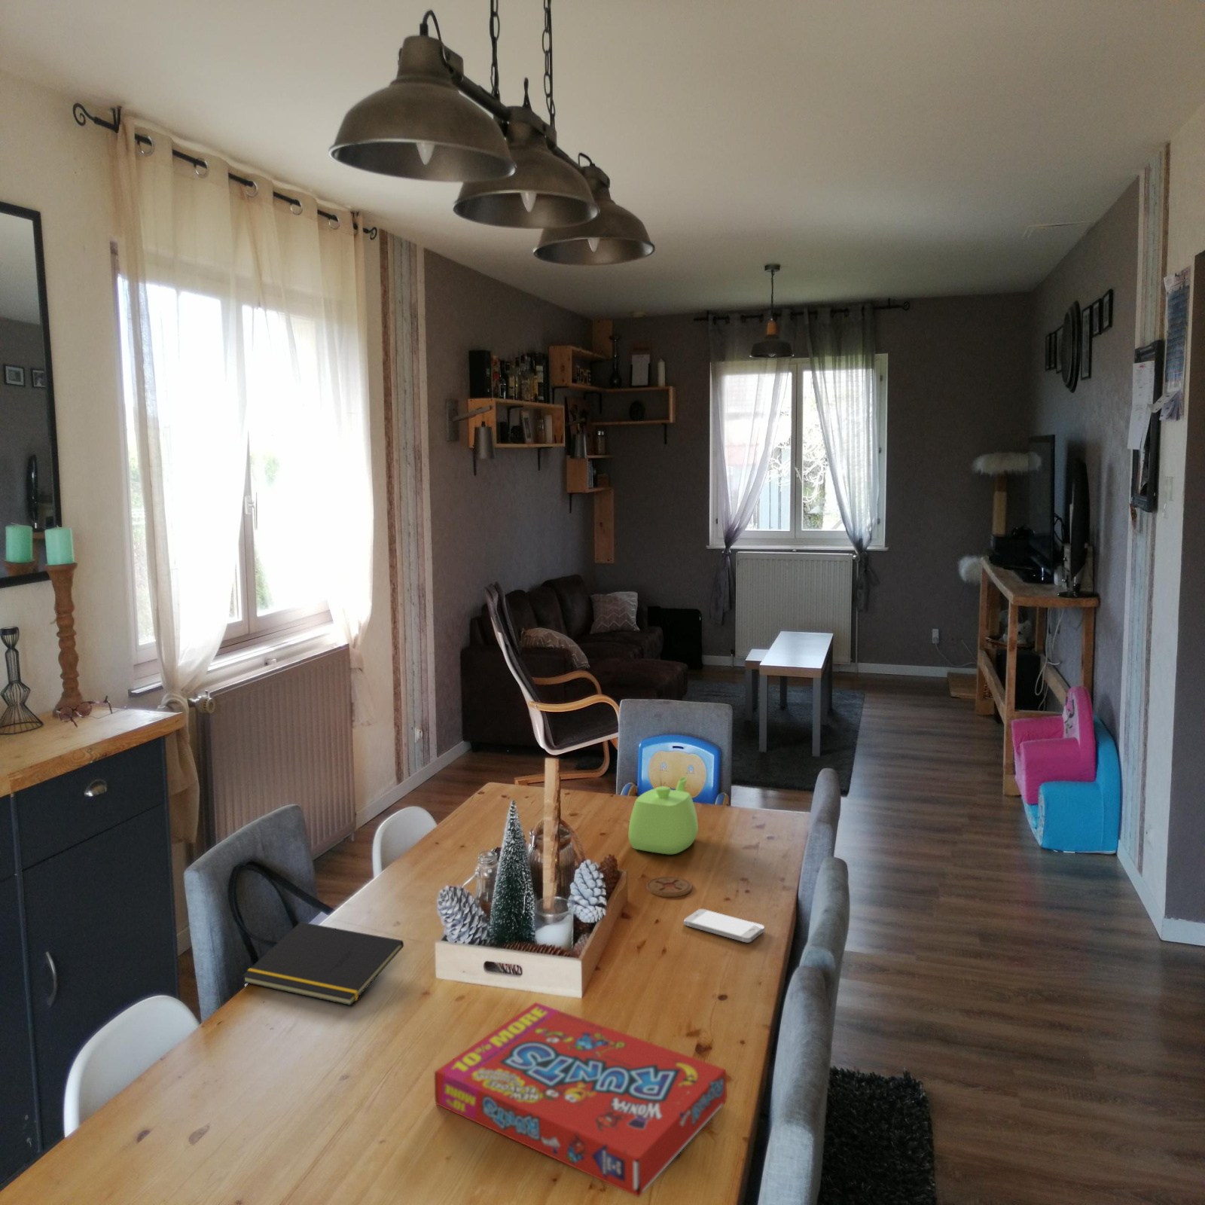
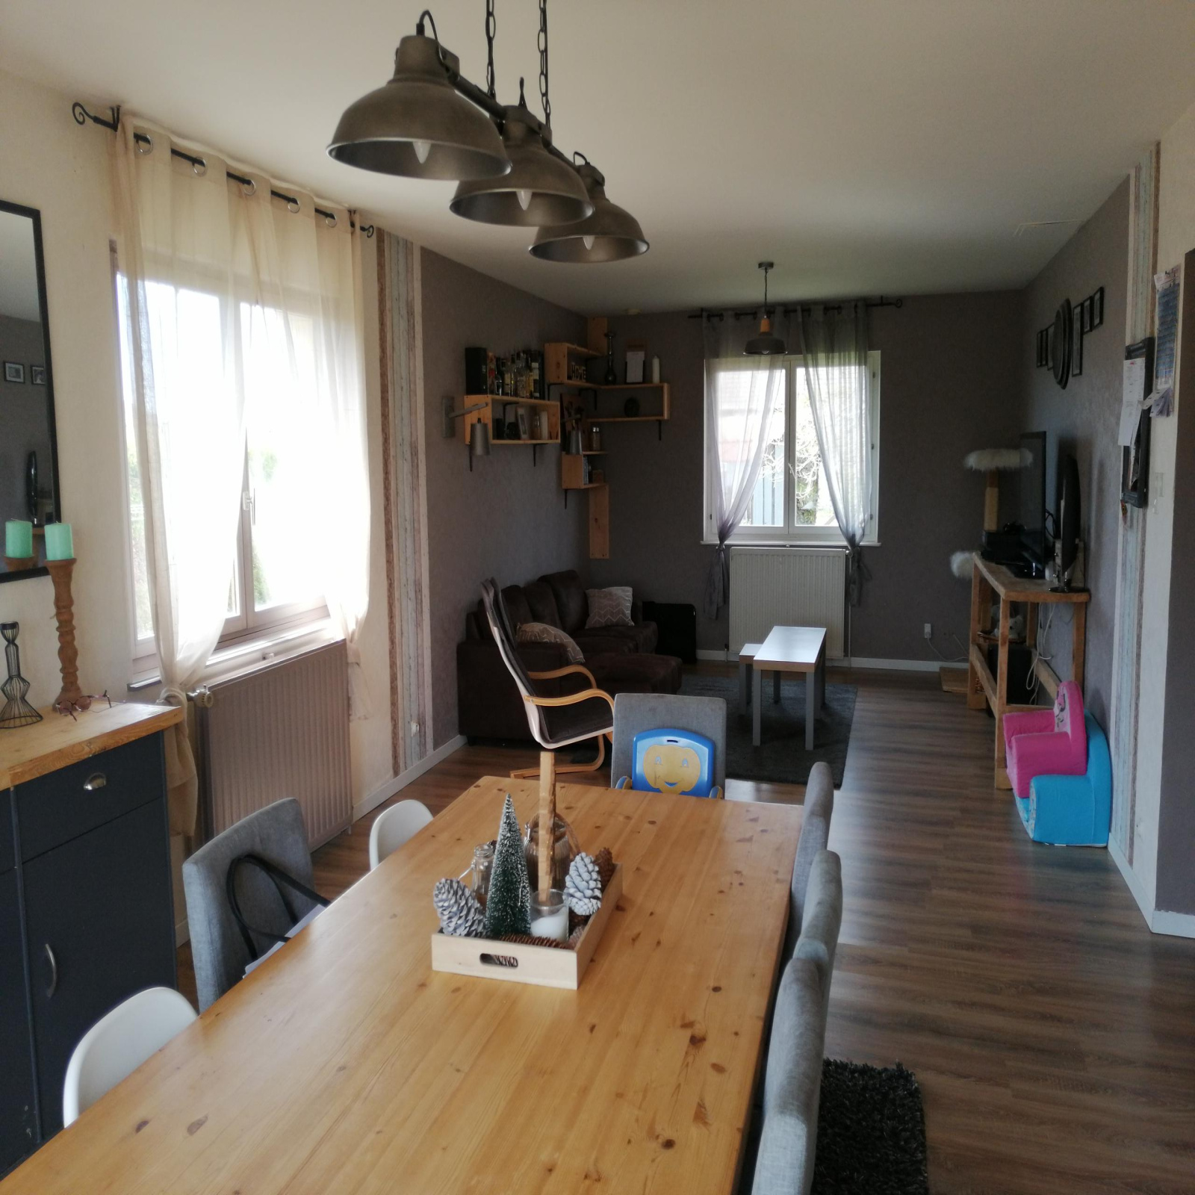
- notepad (323, 961)
- teapot (668, 812)
- snack box (580, 1087)
- smartphone (723, 925)
- coaster (669, 886)
